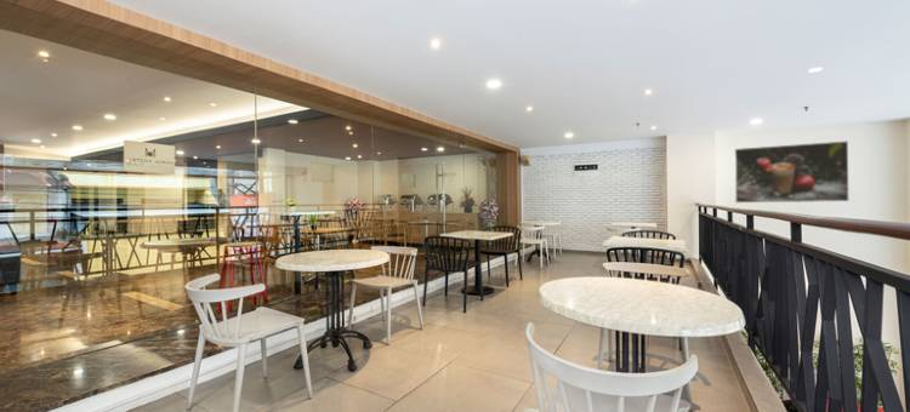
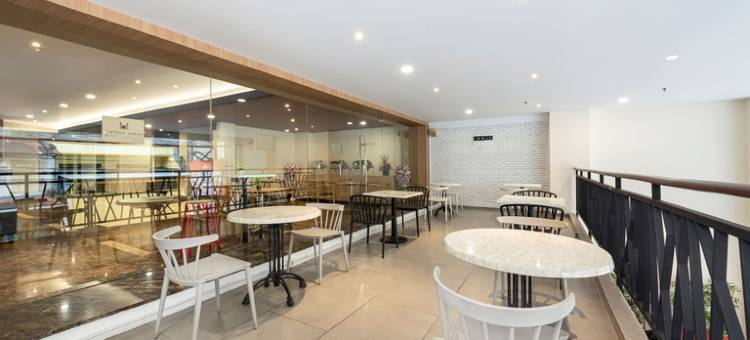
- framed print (787, 173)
